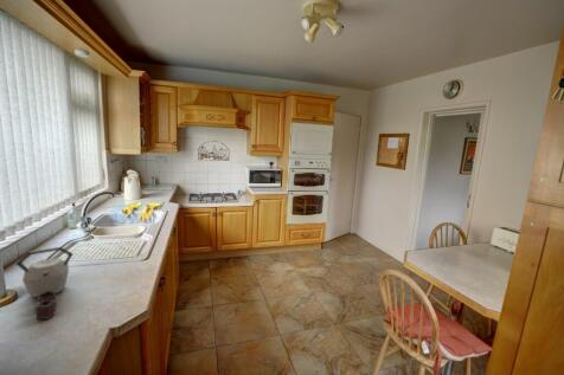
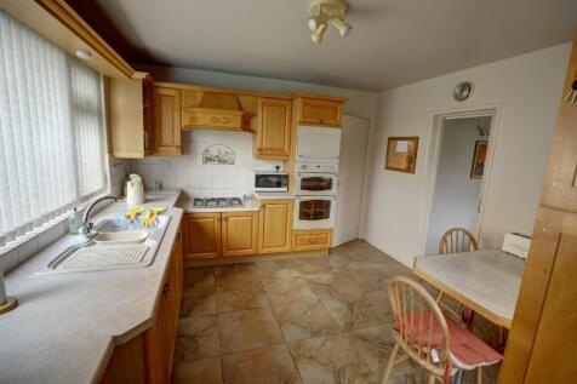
- kettle (45, 278)
